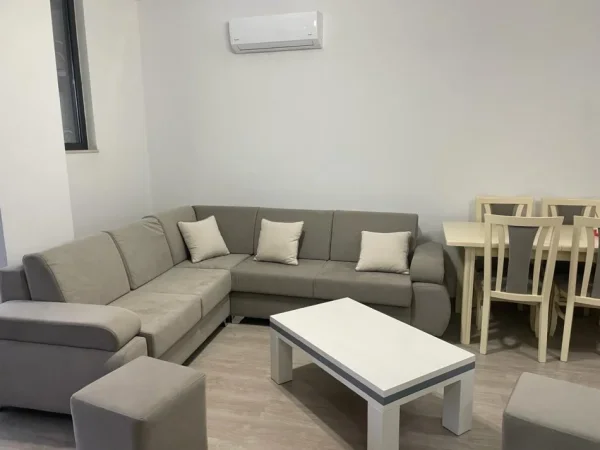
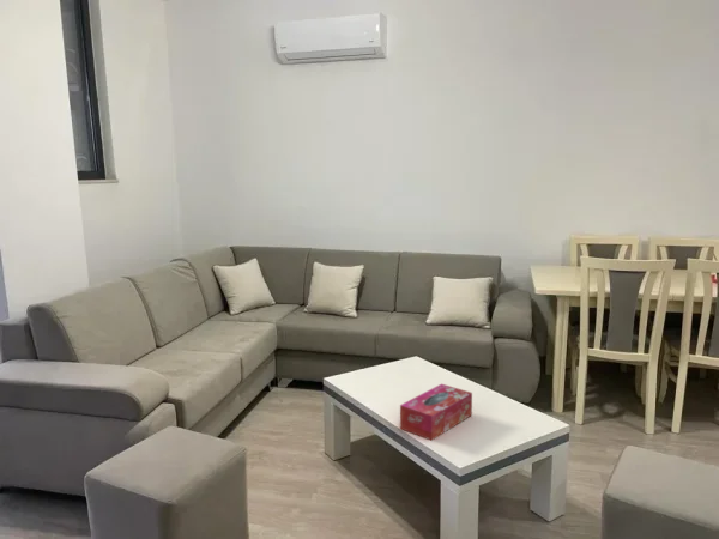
+ tissue box (436, 410)
